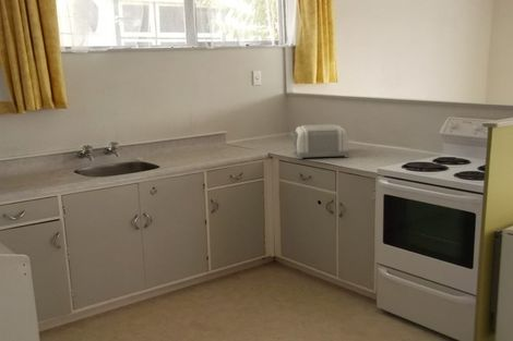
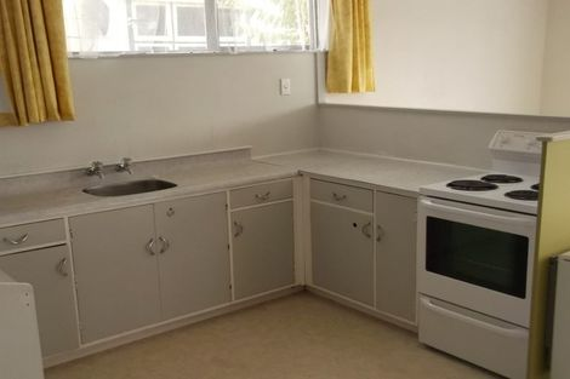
- toaster (318, 141)
